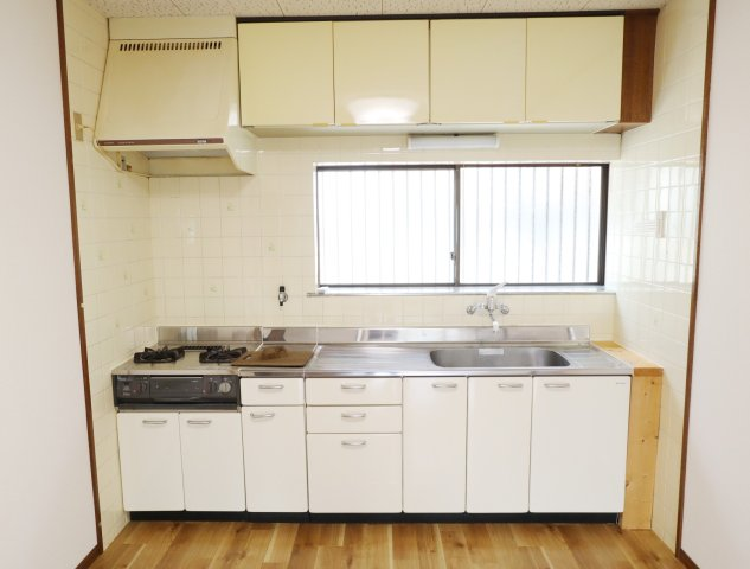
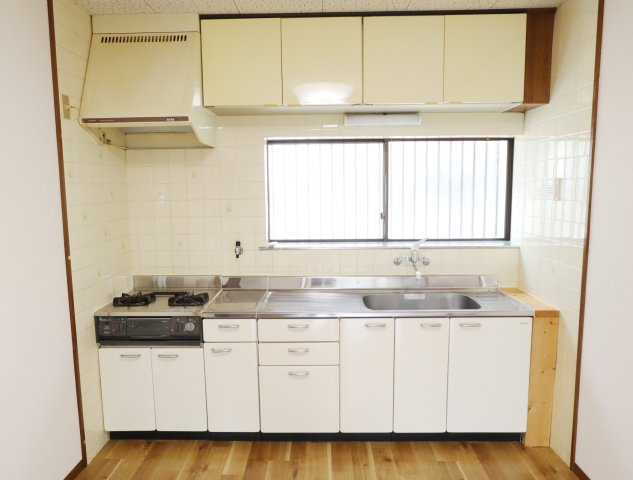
- cutting board (274, 352)
